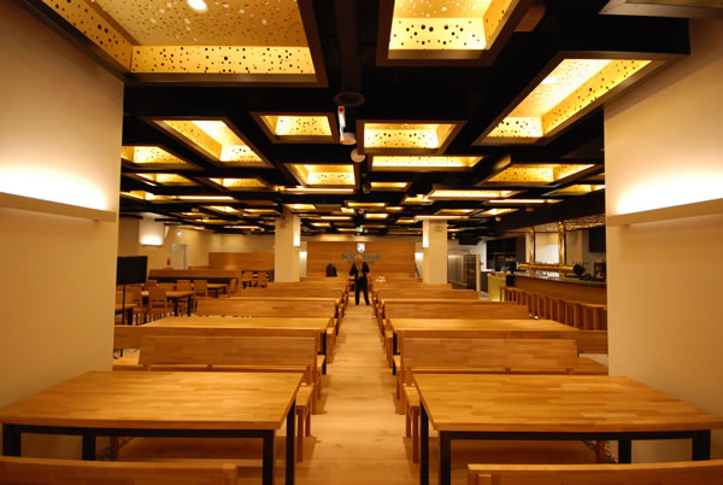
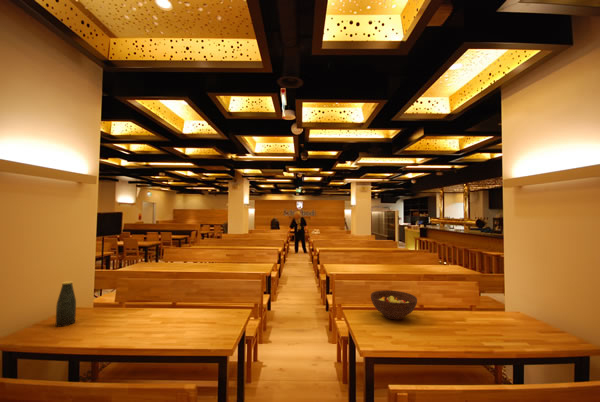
+ bottle (66, 302)
+ fruit bowl (393, 306)
